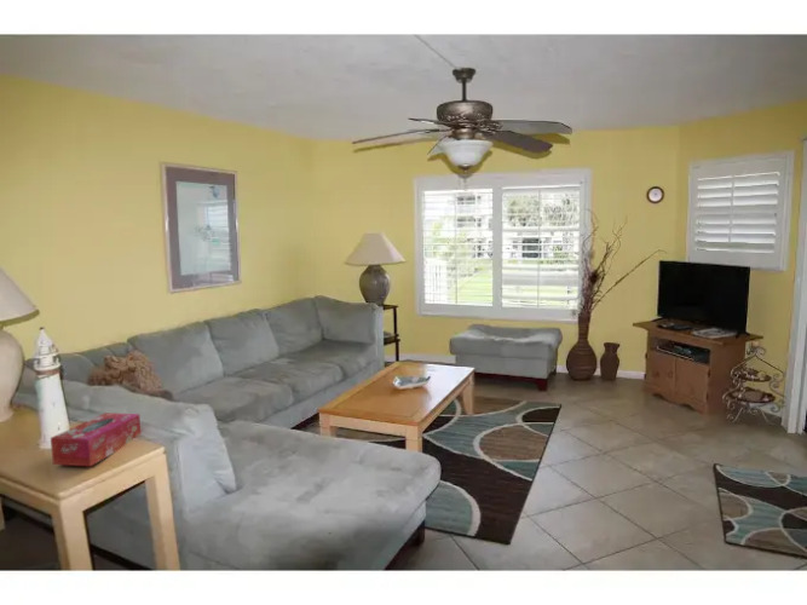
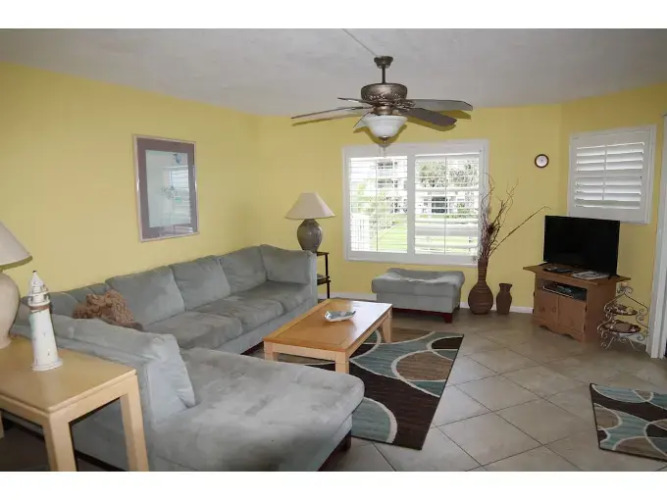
- tissue box (98, 437)
